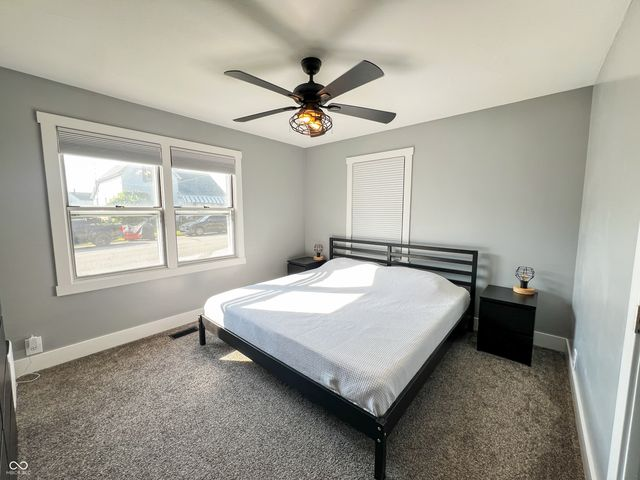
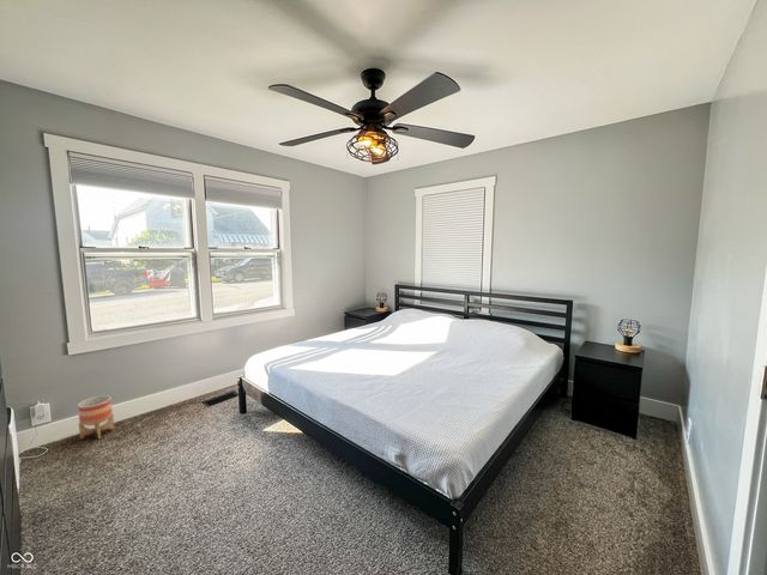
+ planter (96, 417)
